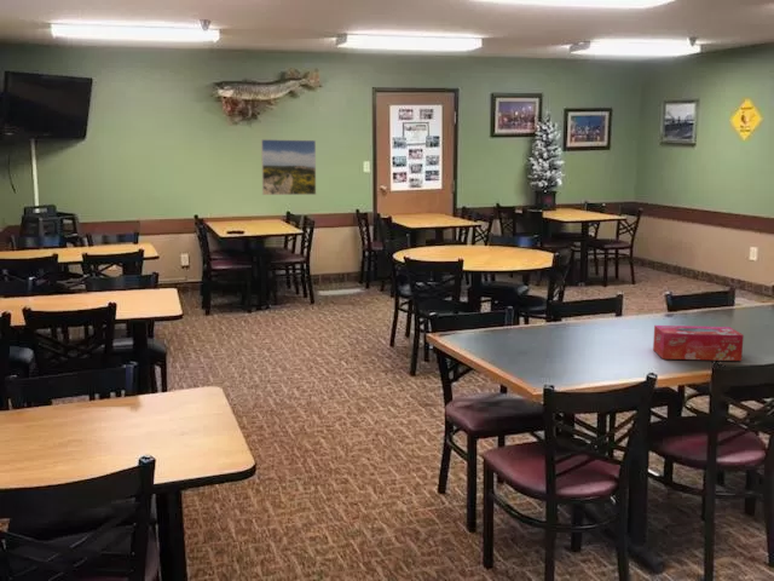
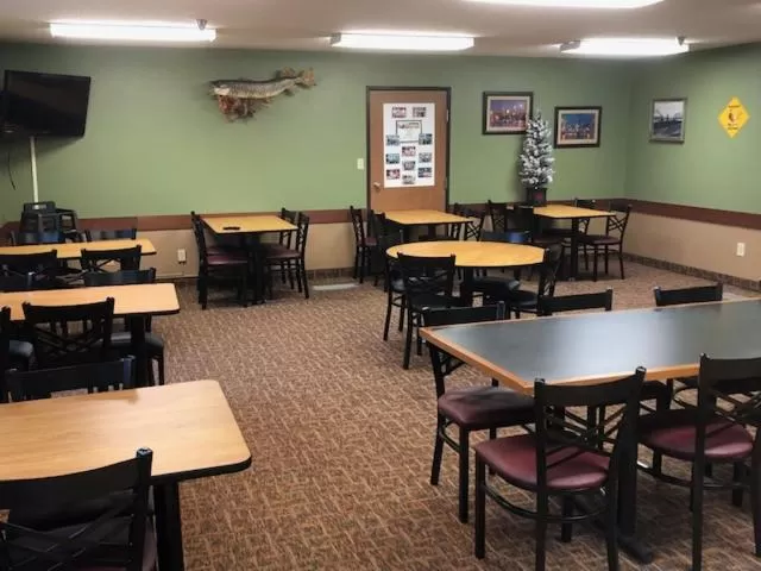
- tissue box (697, 343)
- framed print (289, 167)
